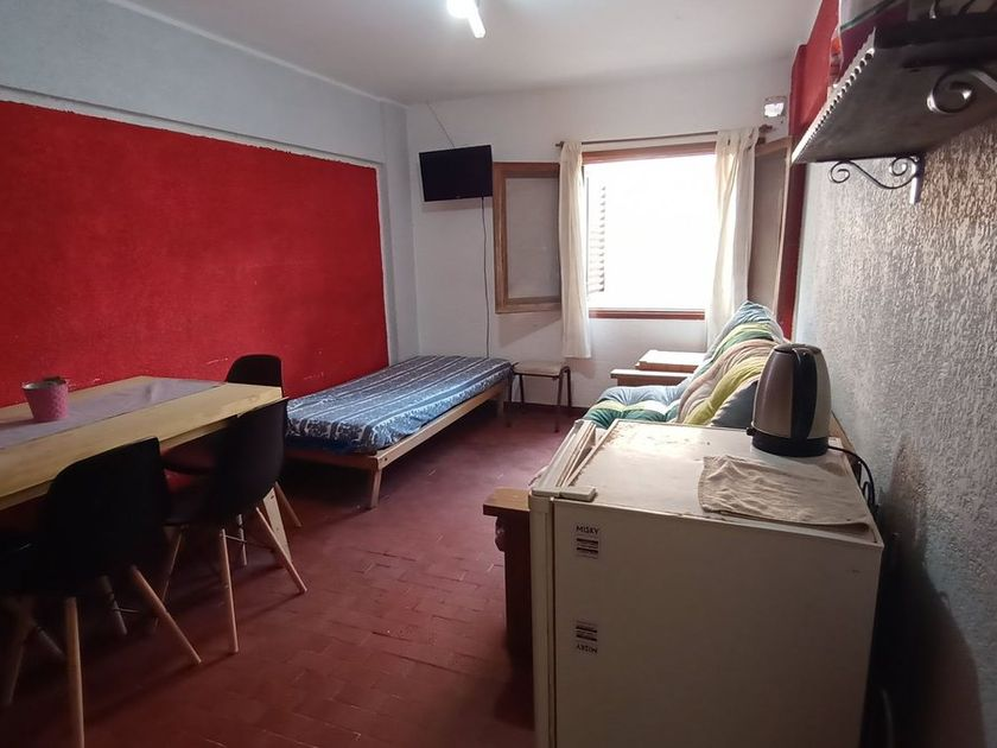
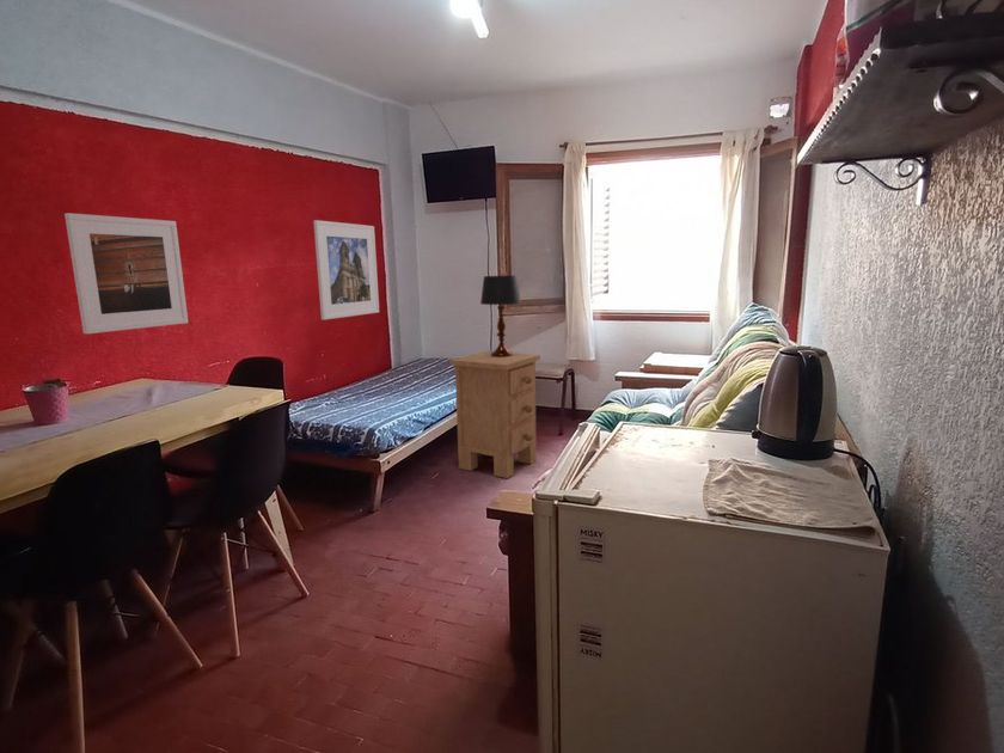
+ table lamp (501, 316)
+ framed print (349, 270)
+ nightstand (500, 412)
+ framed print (133, 274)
